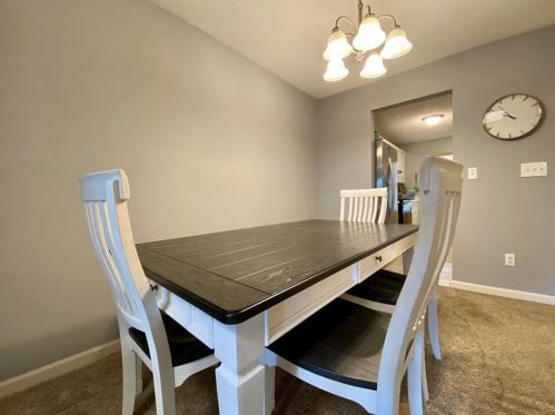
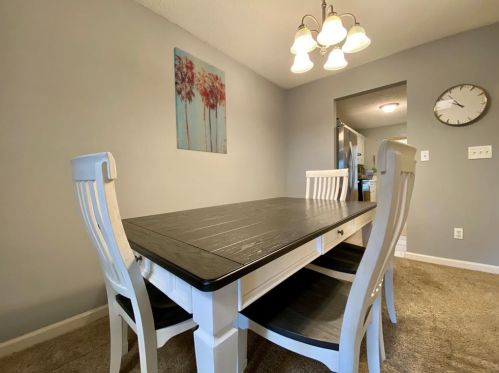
+ wall art (203, 106)
